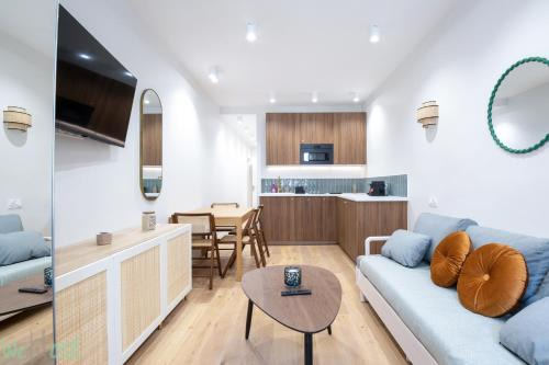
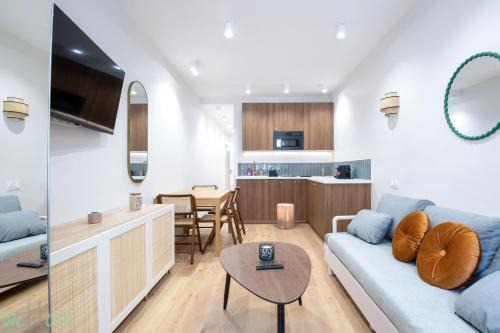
+ stool (285, 215)
